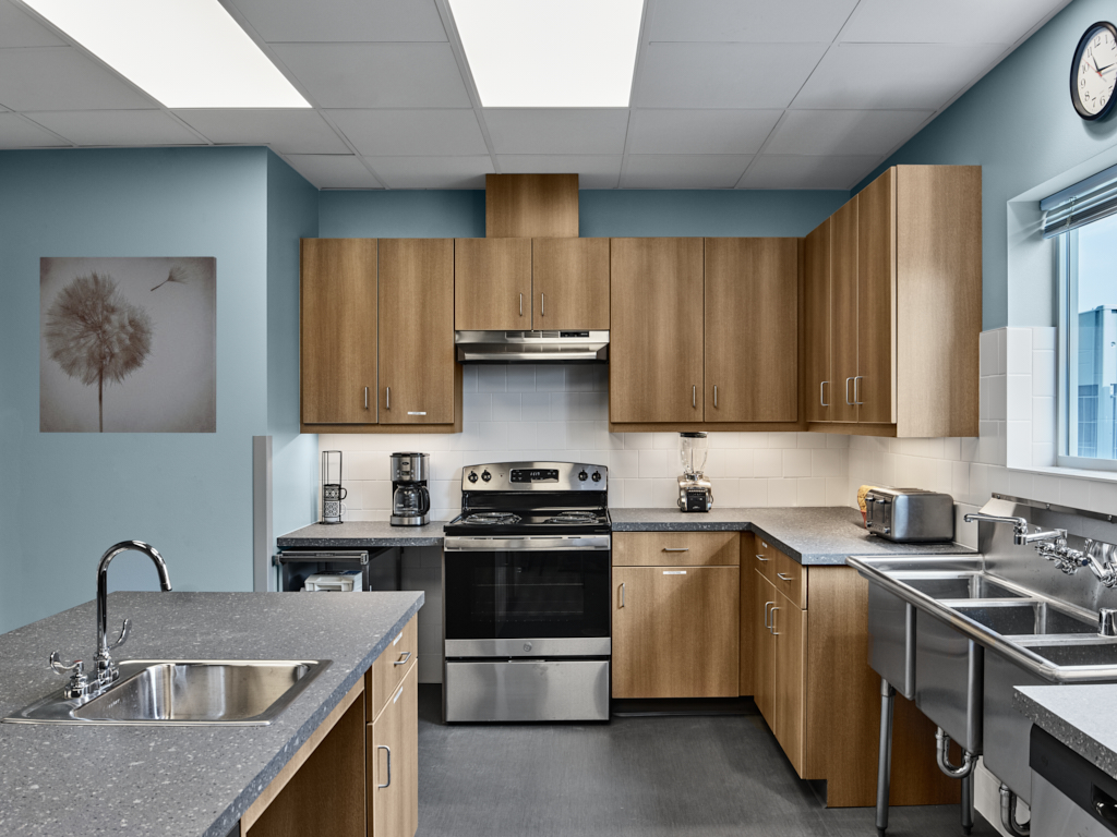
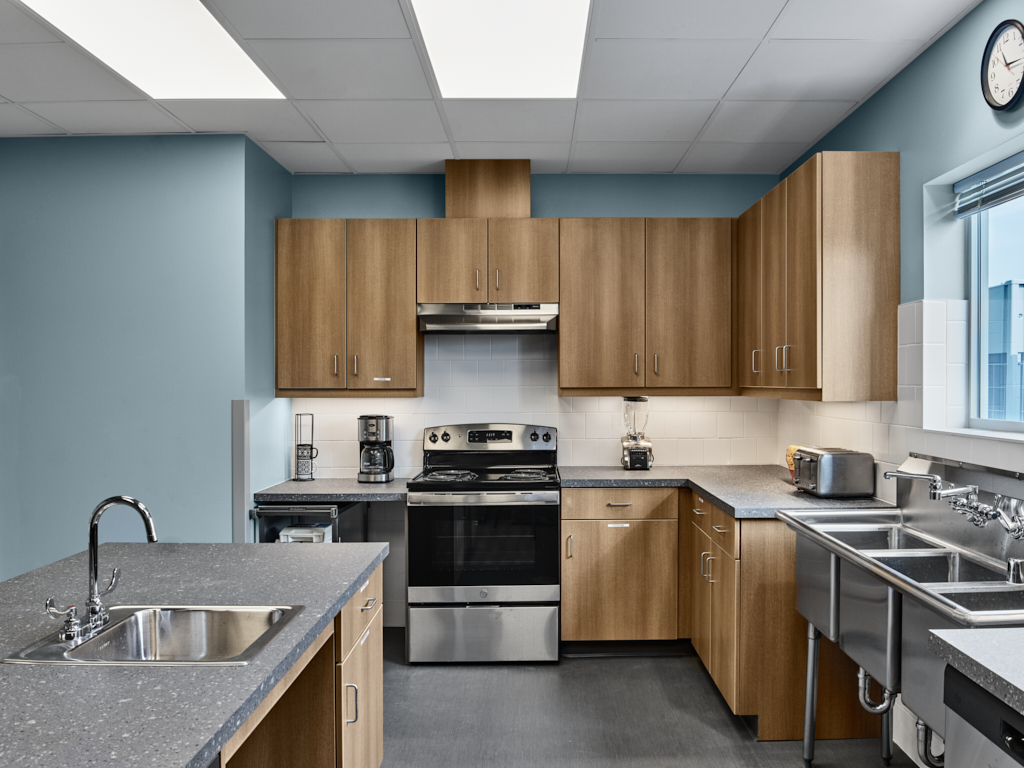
- wall art (128, 344)
